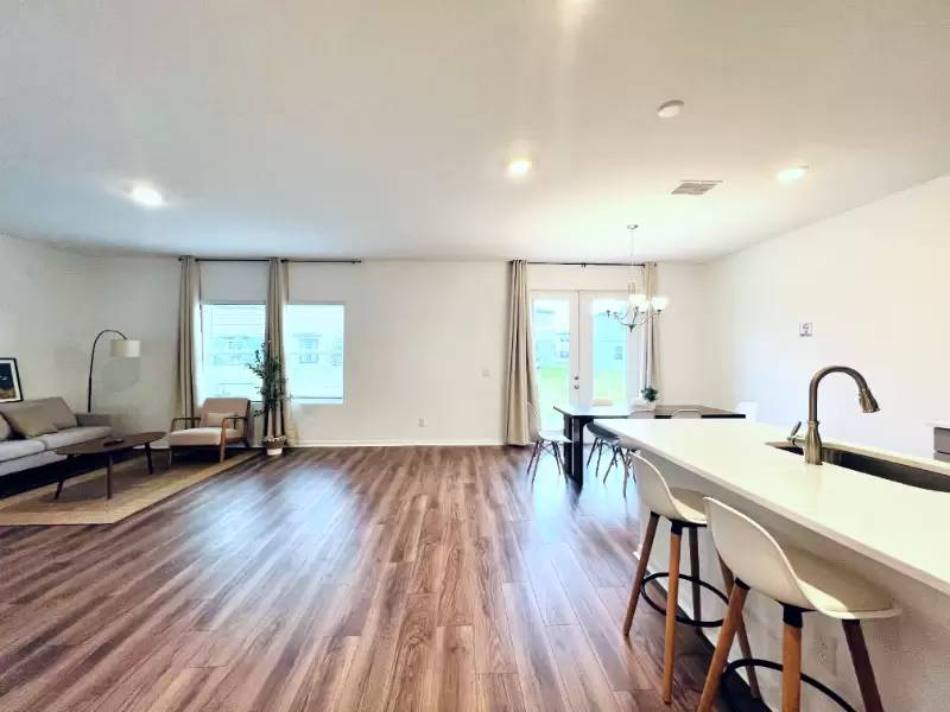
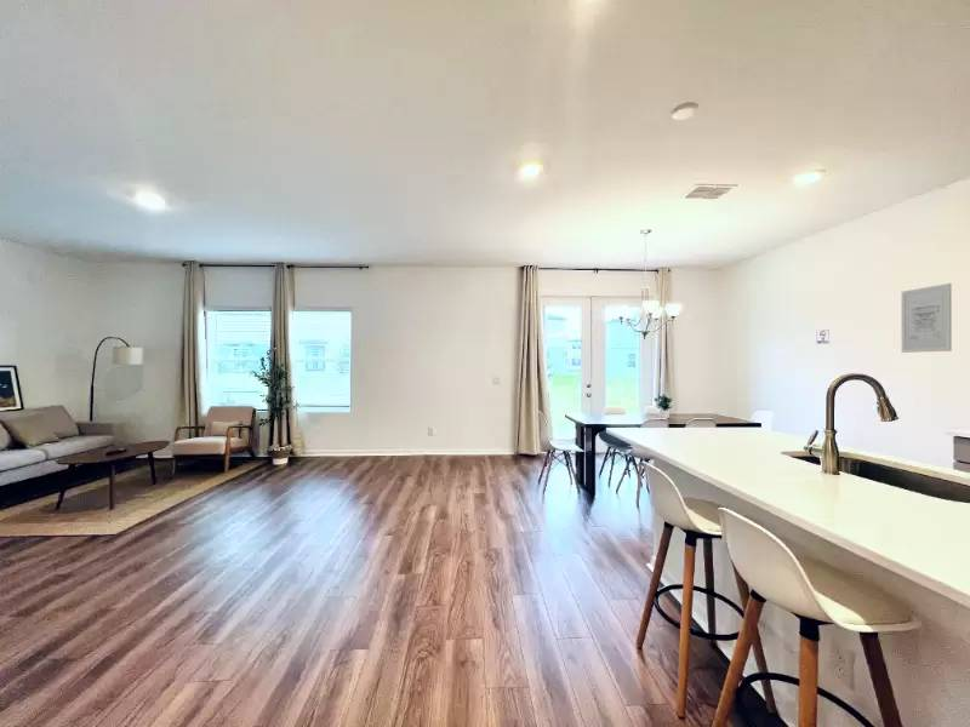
+ wall art (924, 319)
